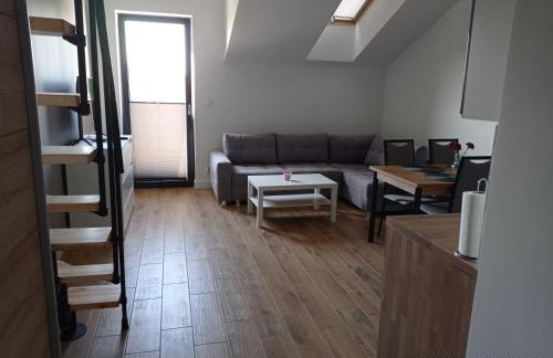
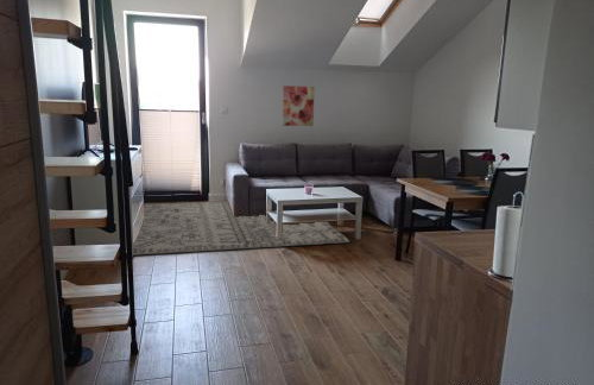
+ wall art (298, 106)
+ rug (214, 220)
